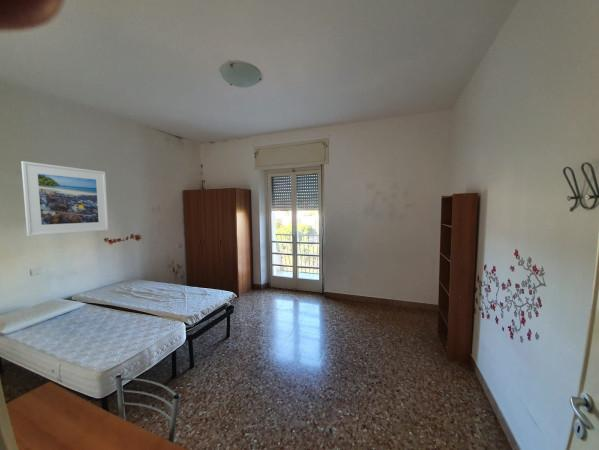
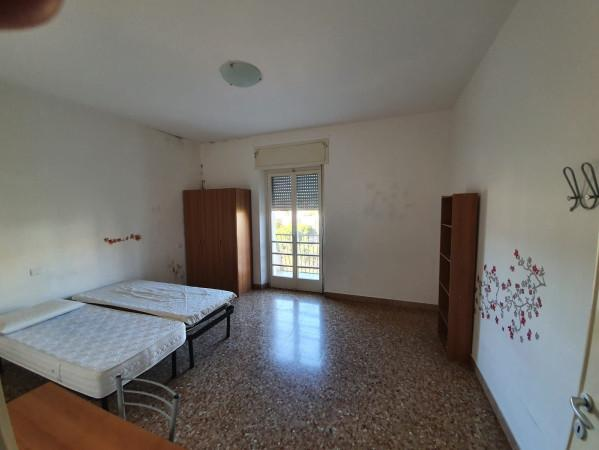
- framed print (70, 200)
